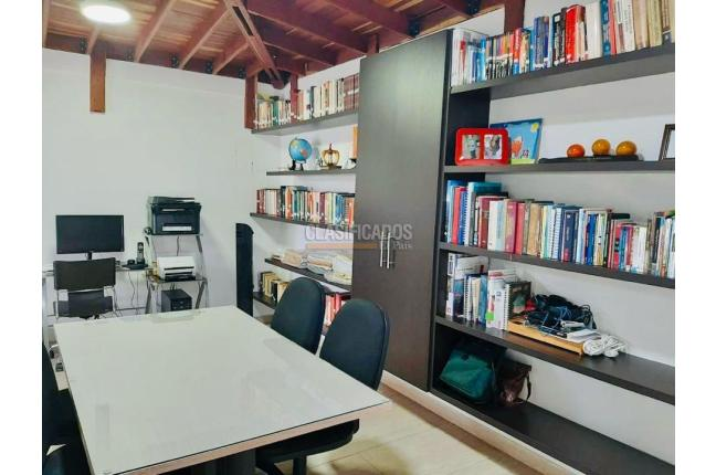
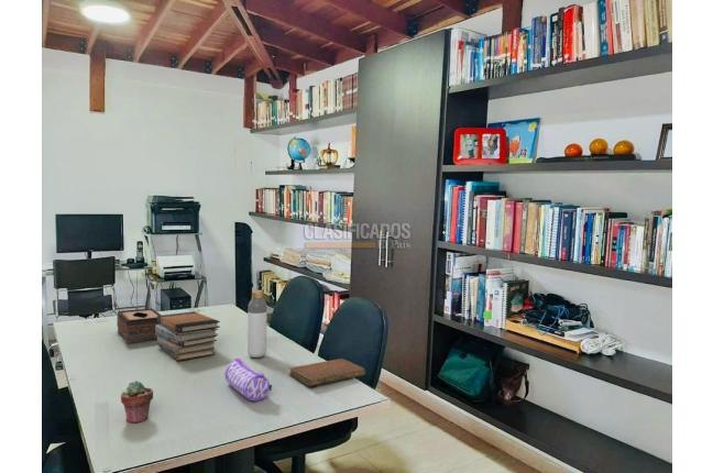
+ book stack (186, 333)
+ tissue box (140, 323)
+ potted succulent (136, 399)
+ notebook (327, 371)
+ pencil case (245, 378)
+ bottle (256, 323)
